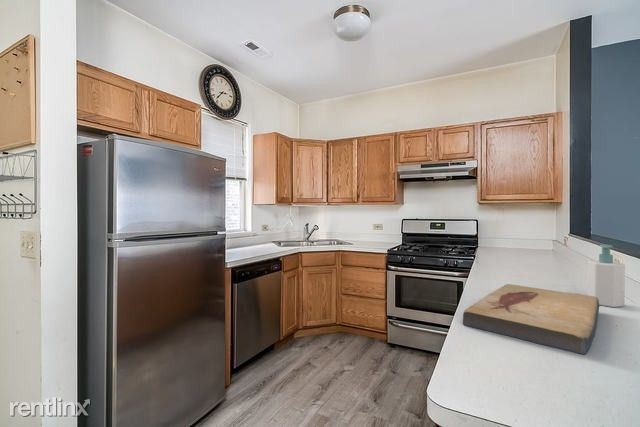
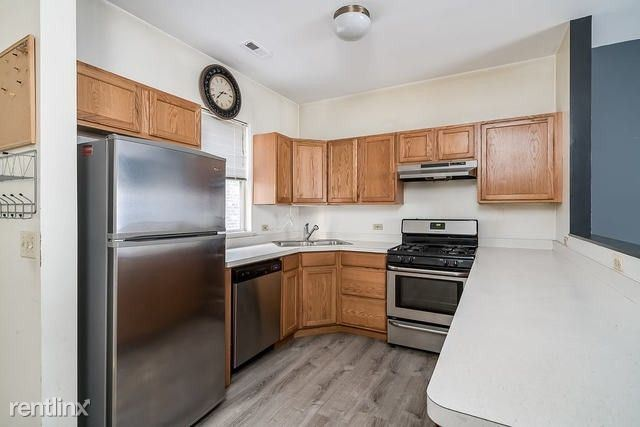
- fish fossil (535, 309)
- soap bottle (605, 274)
